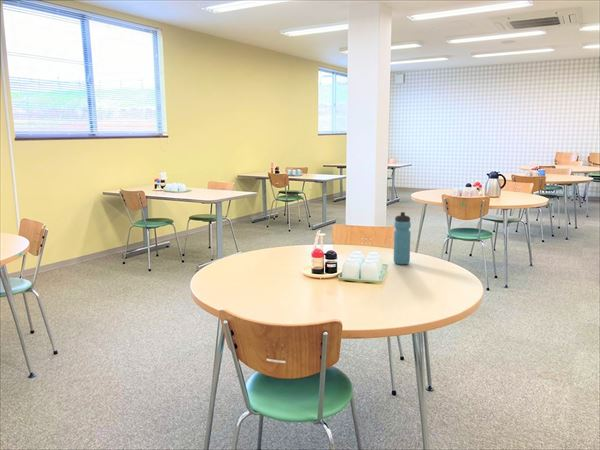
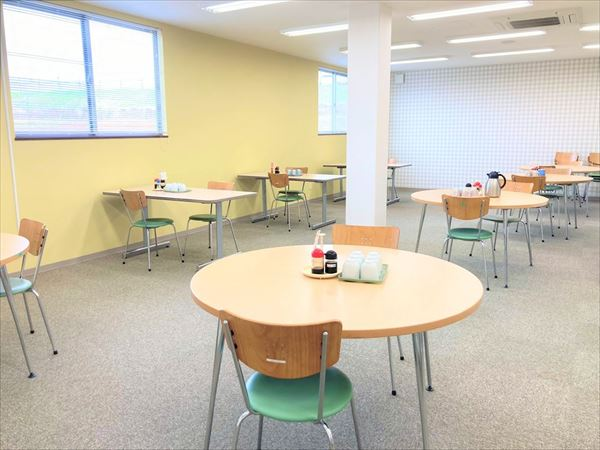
- water bottle (402, 237)
